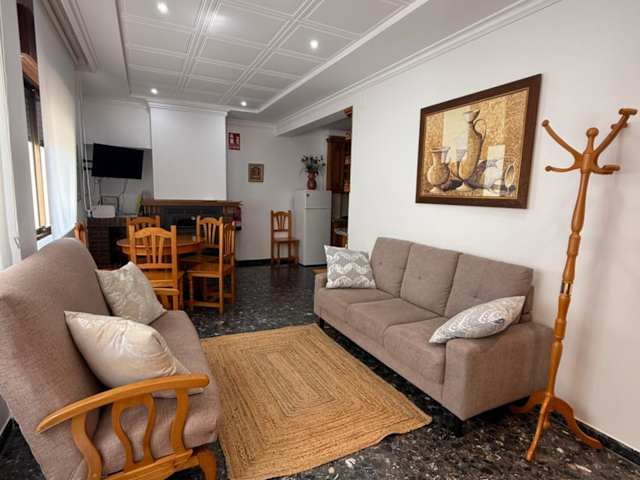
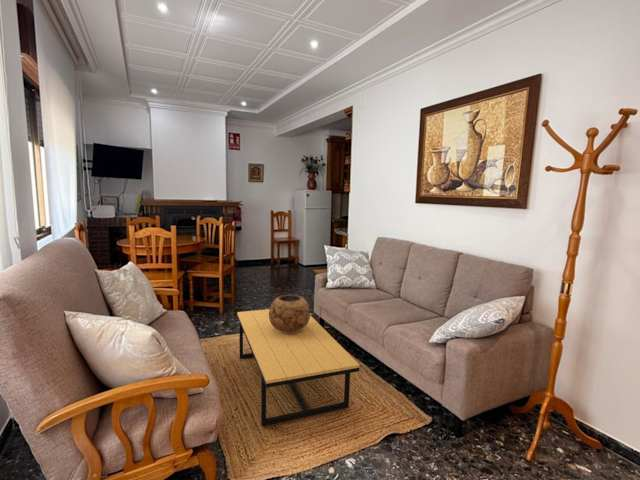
+ coffee table (287, 356)
+ decorative bowl (289, 313)
